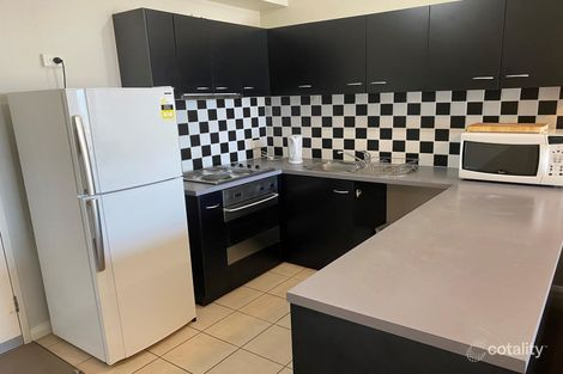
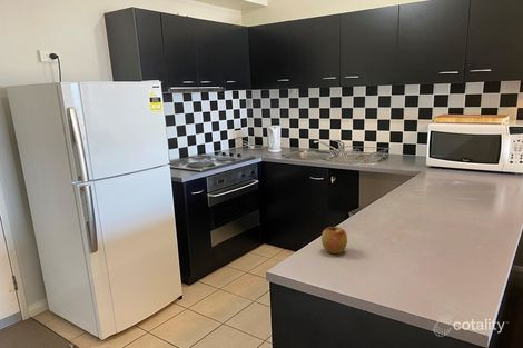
+ apple (334, 238)
